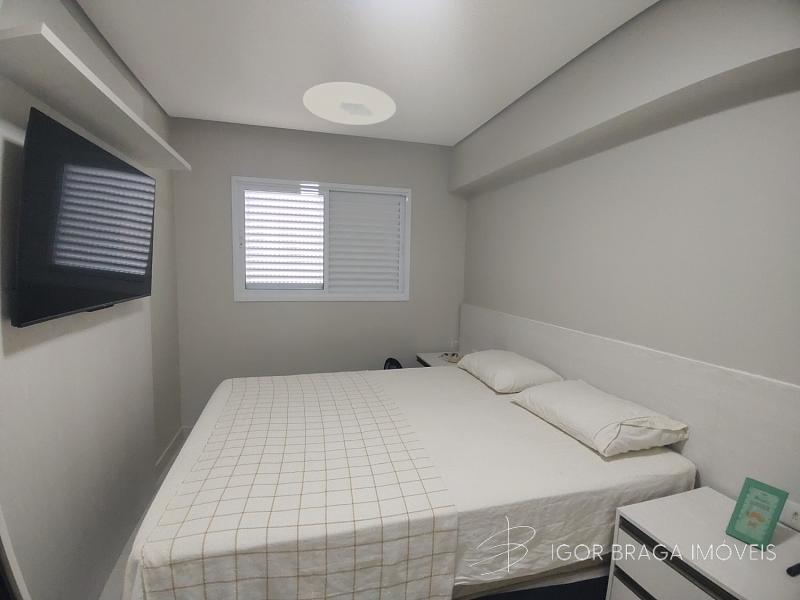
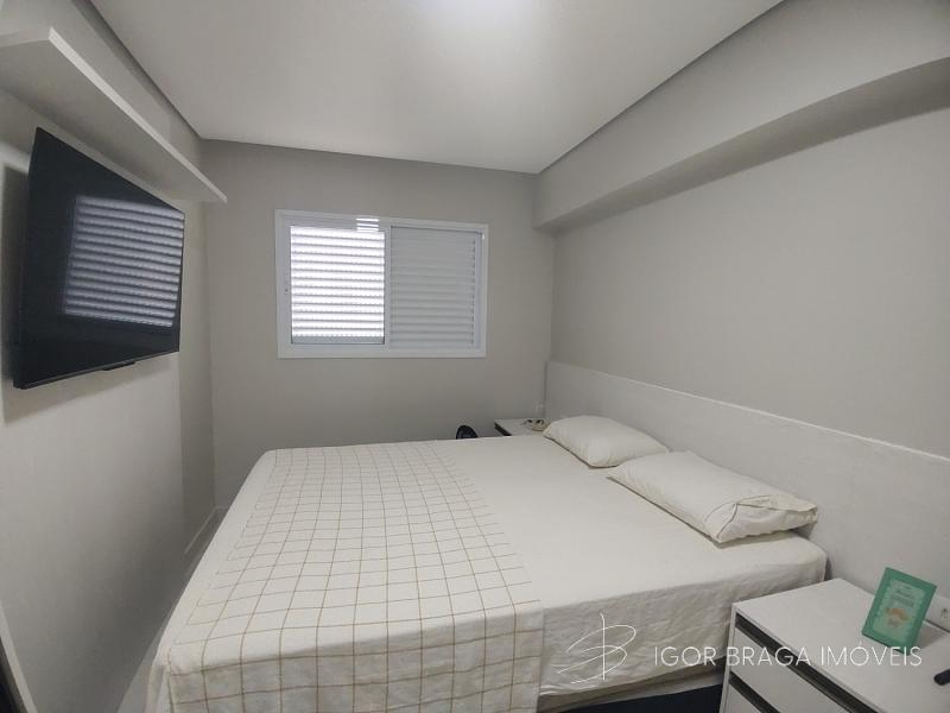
- ceiling light (350, 101)
